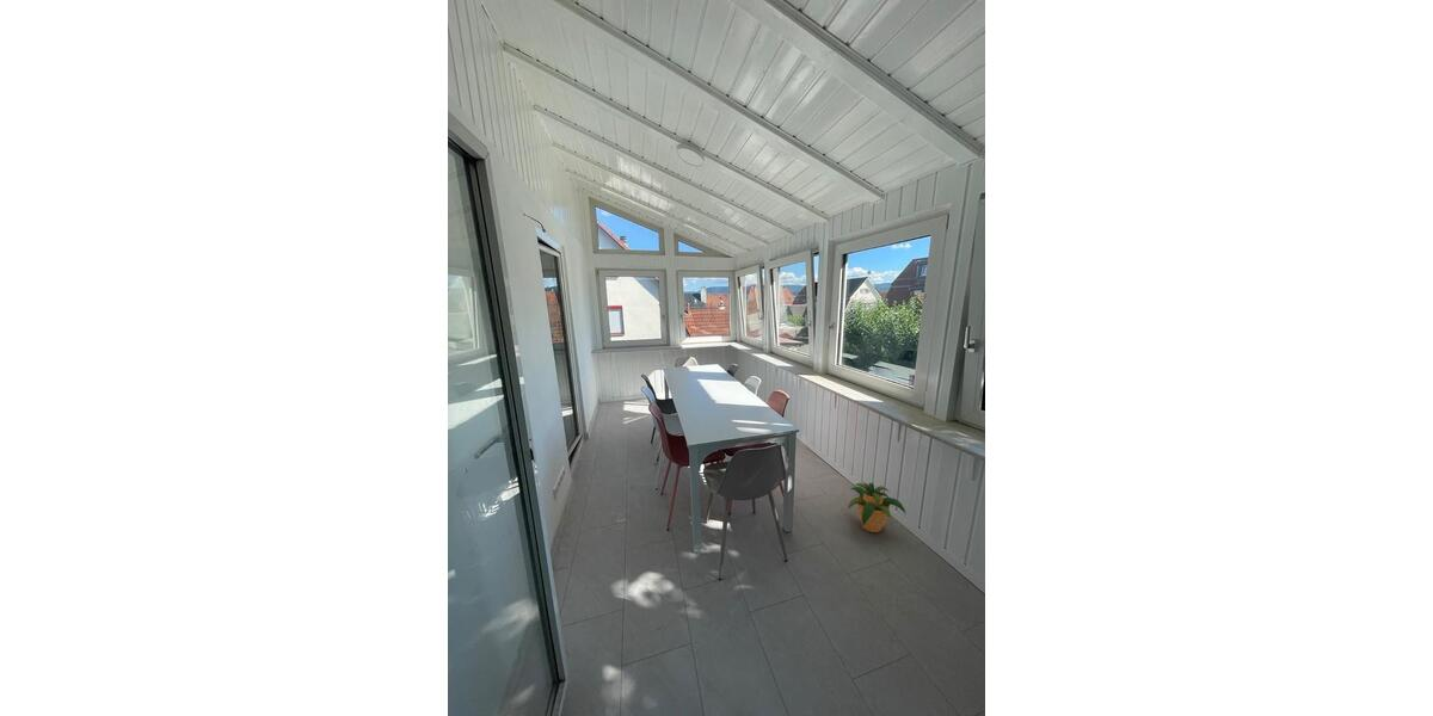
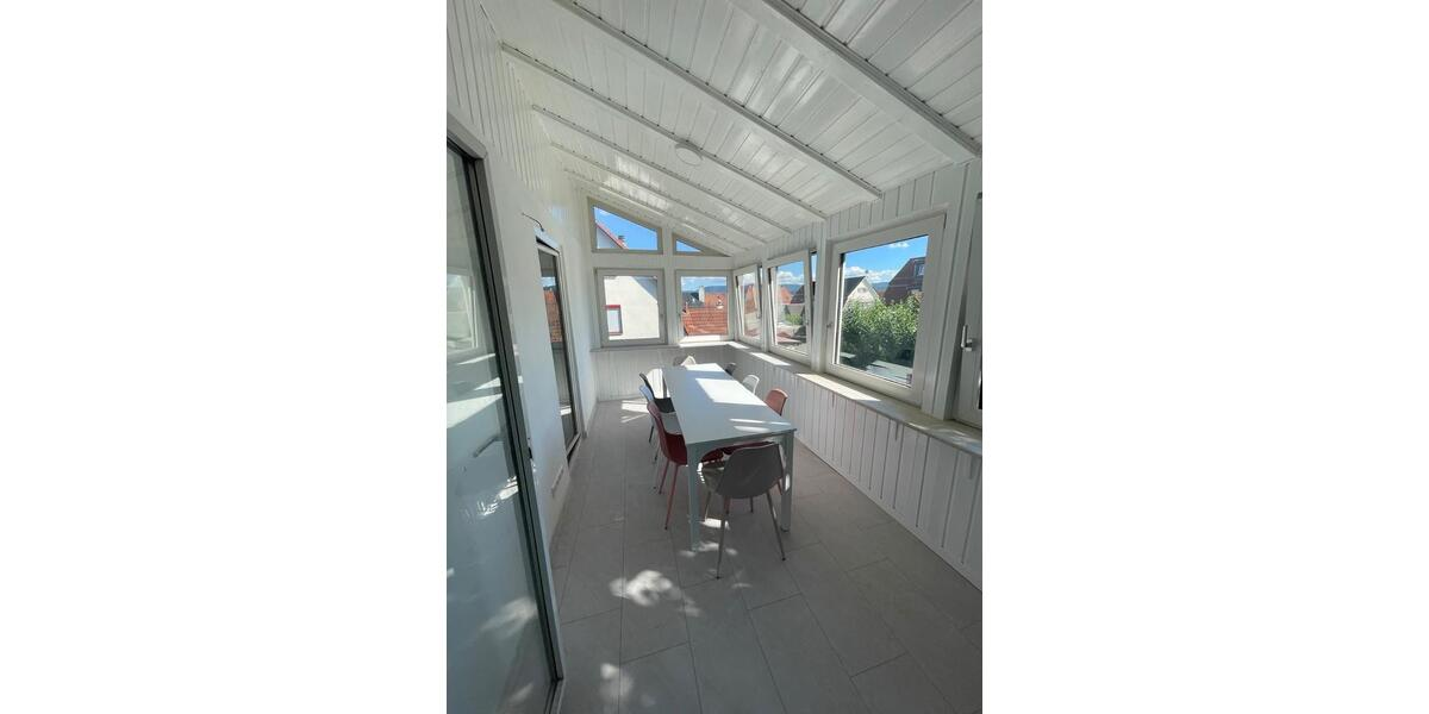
- potted plant (869, 504)
